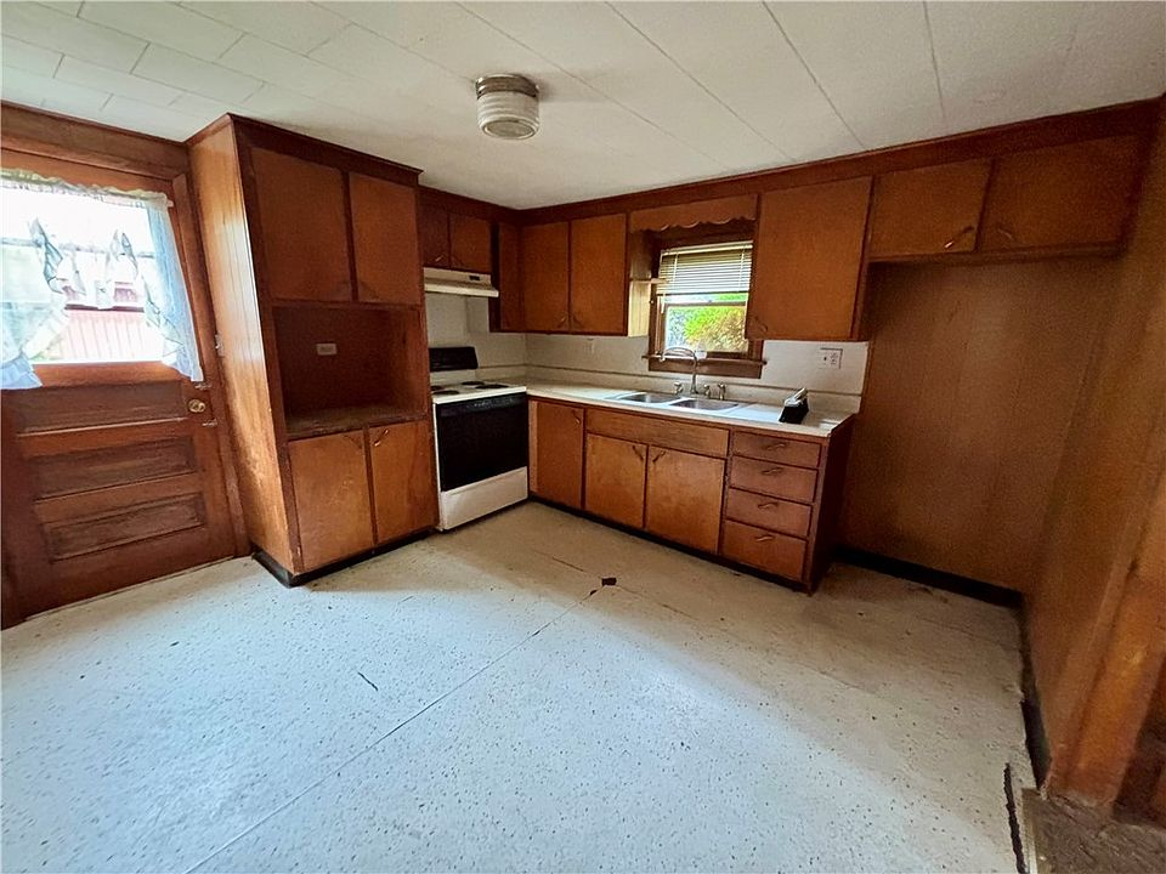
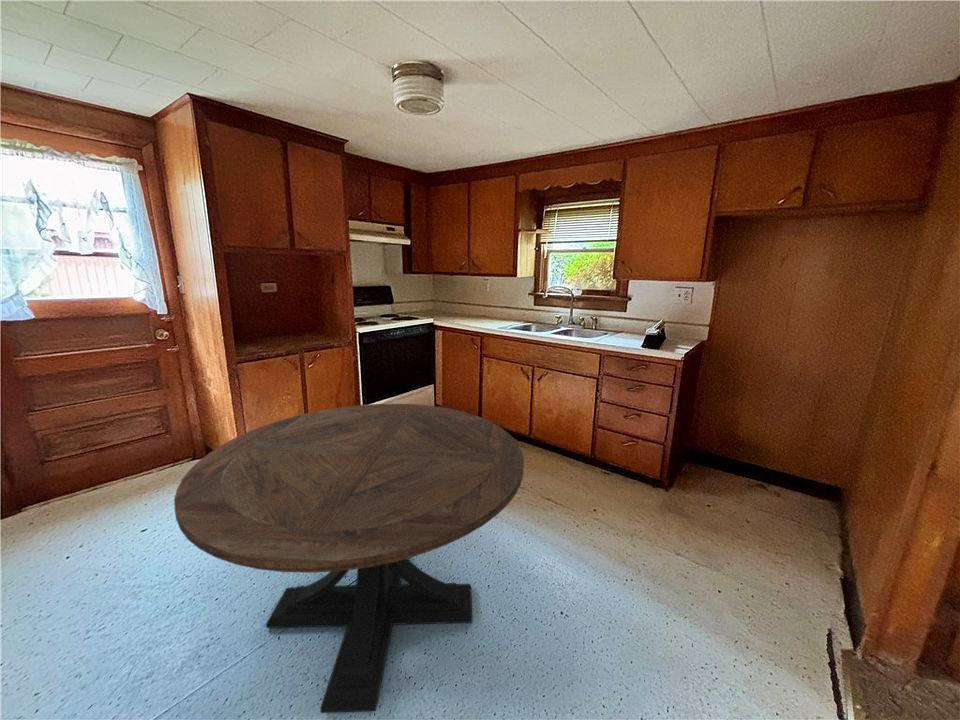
+ round table (372, 533)
